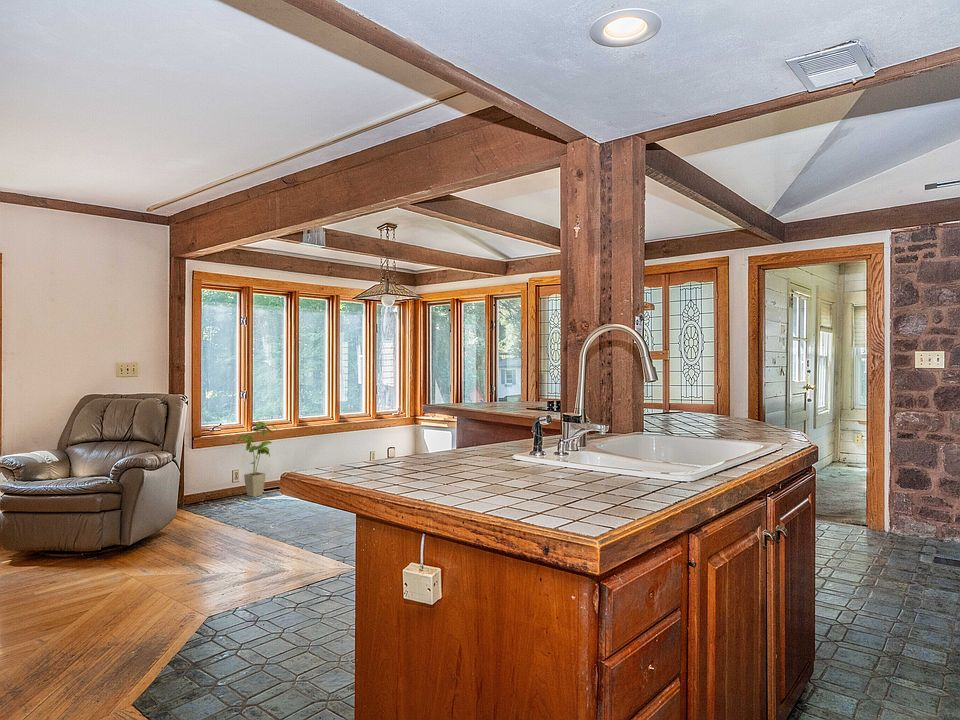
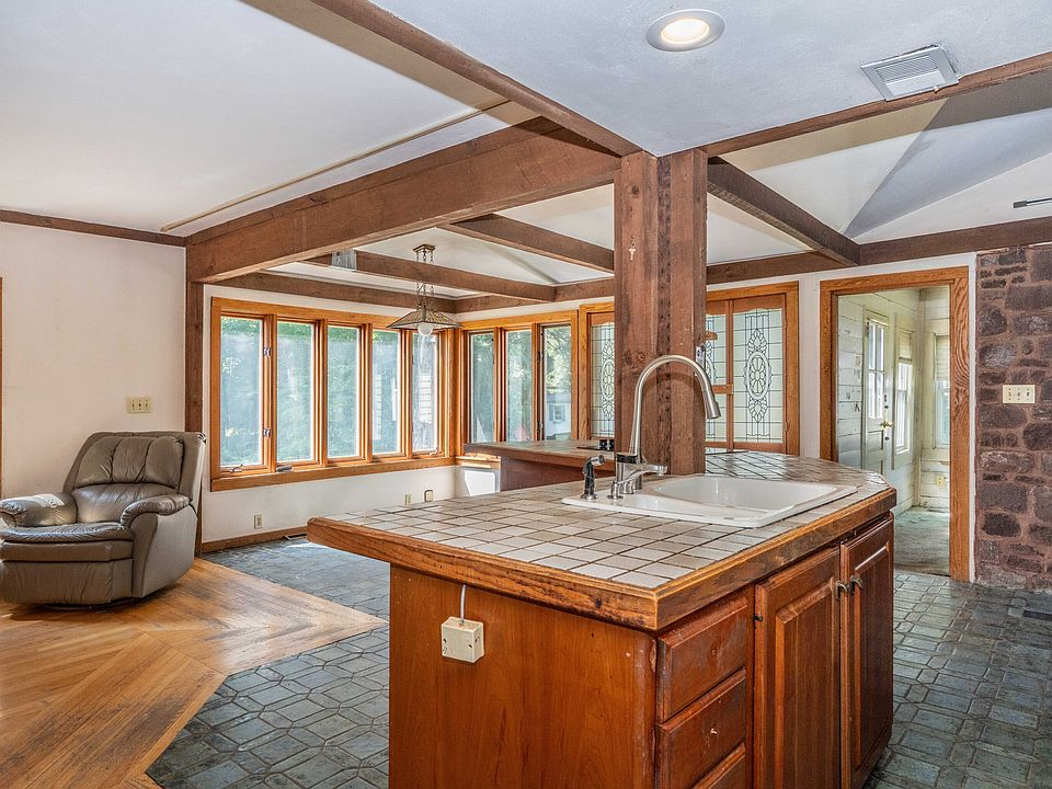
- house plant (259, 457)
